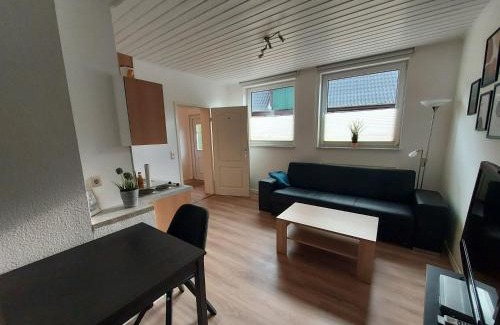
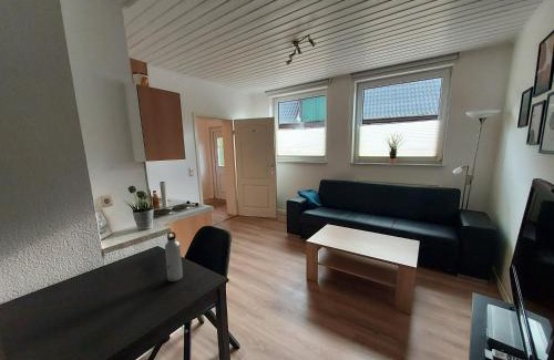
+ water bottle (173, 255)
